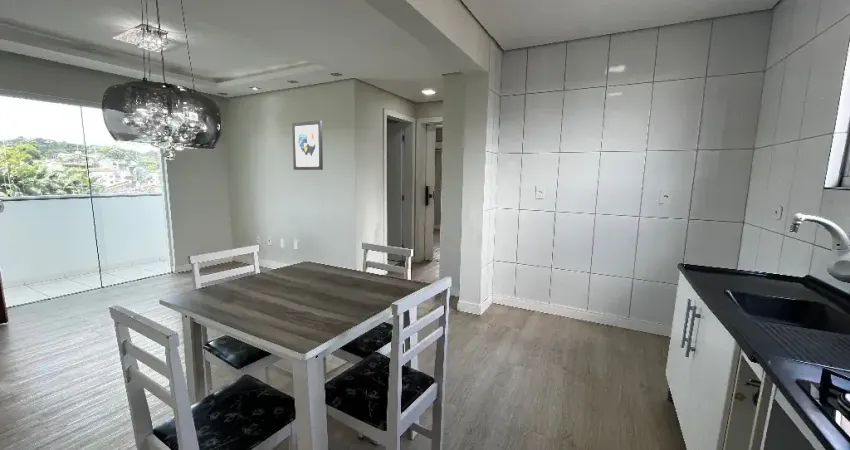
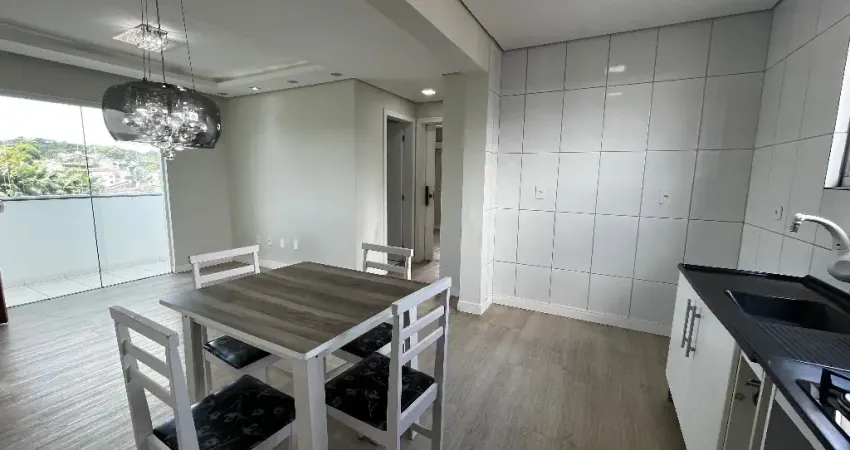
- wall art (307, 146)
